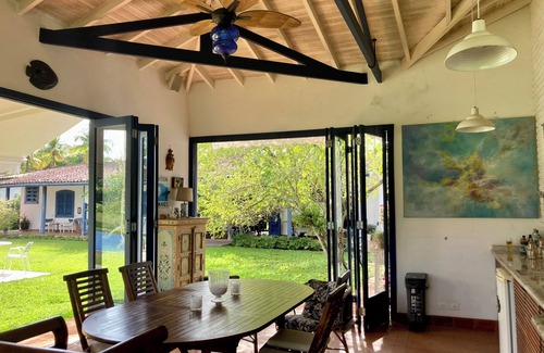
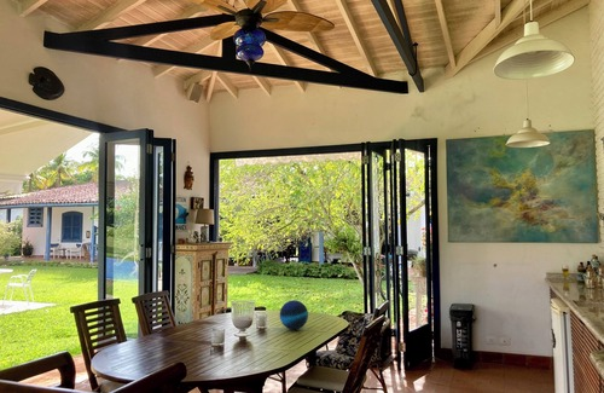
+ decorative orb (294, 314)
